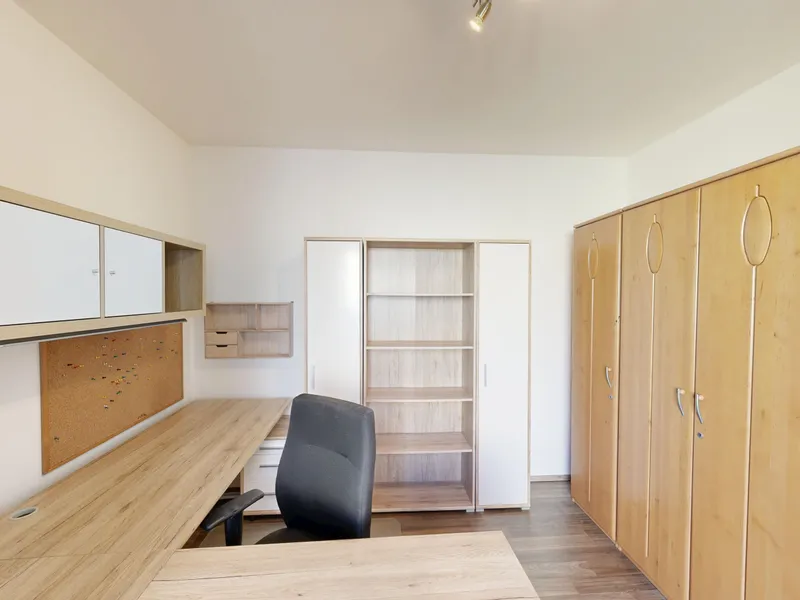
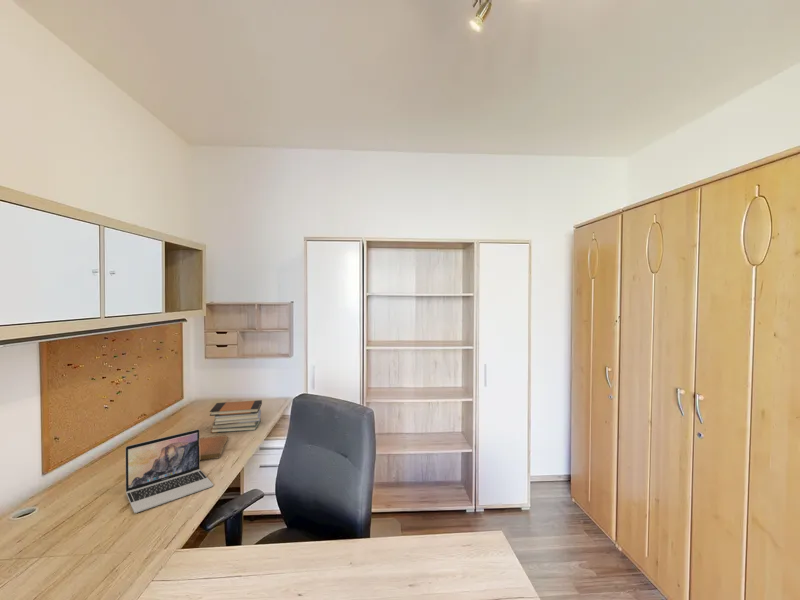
+ laptop (170, 467)
+ notebook (207, 447)
+ book stack (237, 416)
